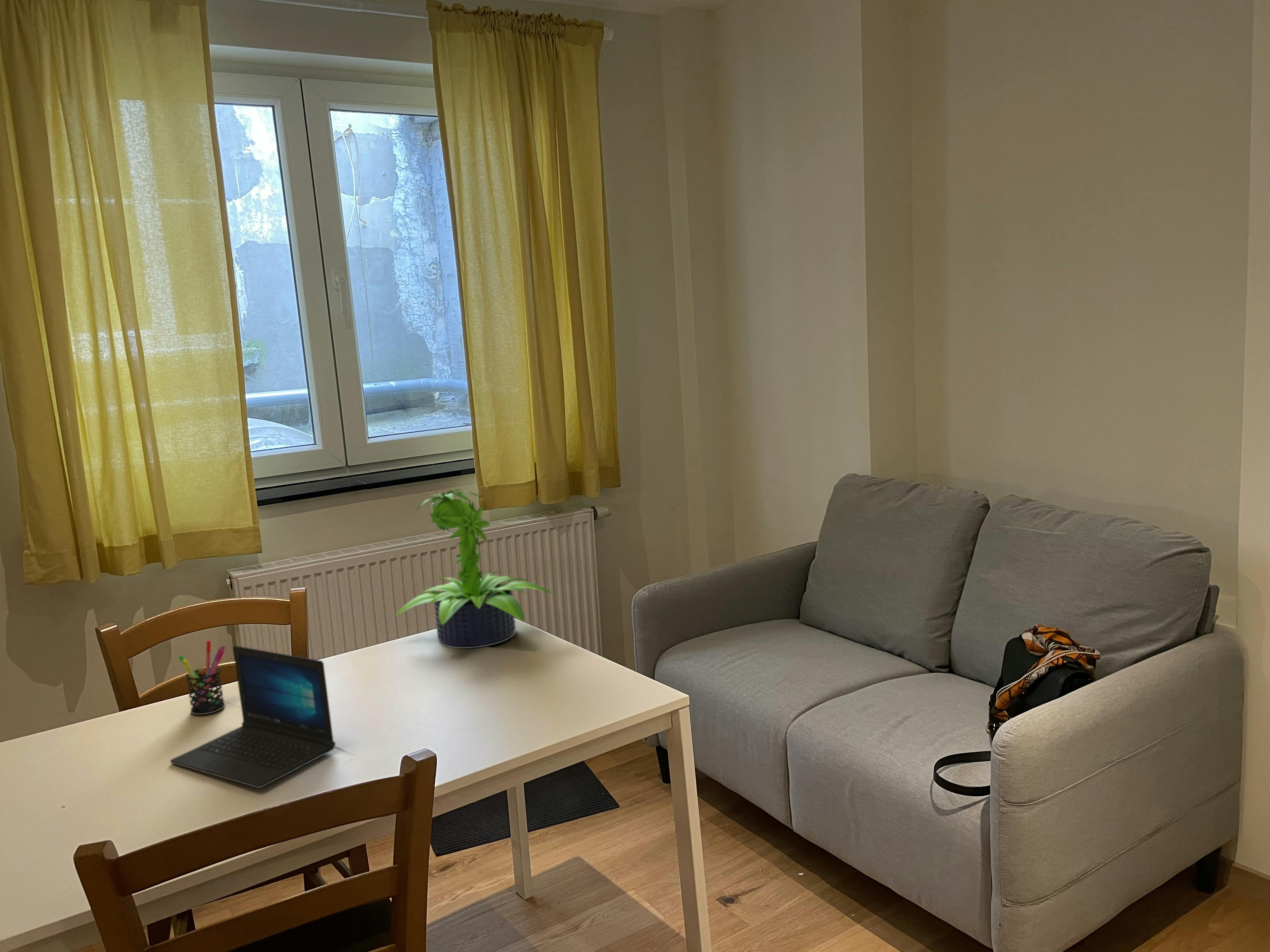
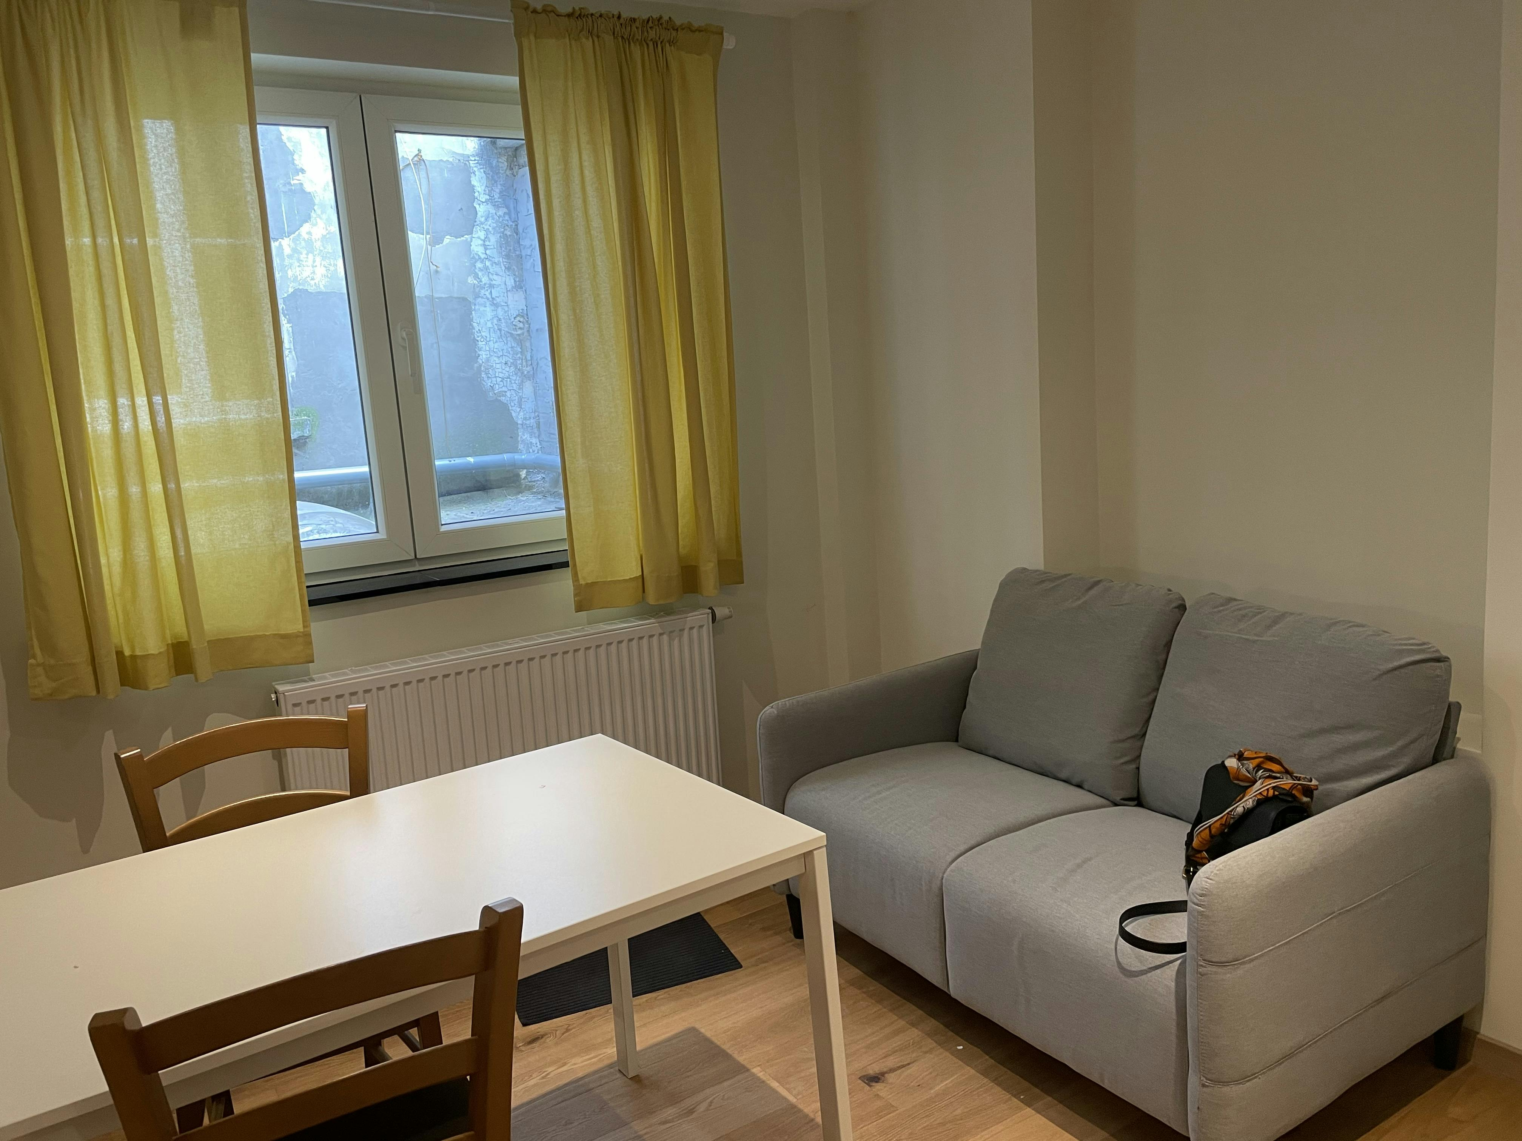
- pen holder (201, 677)
- potted plant (472, 564)
- laptop (248, 712)
